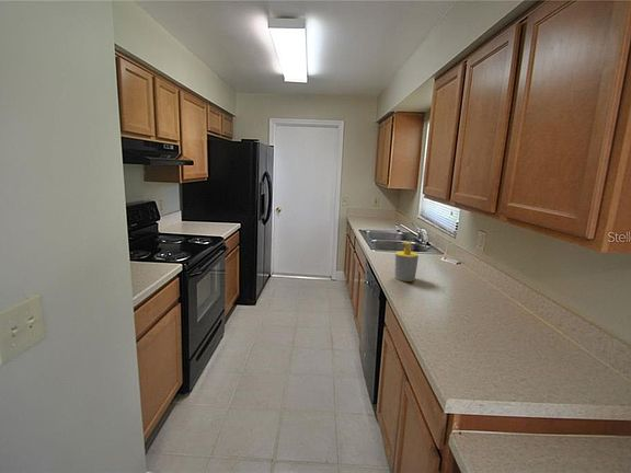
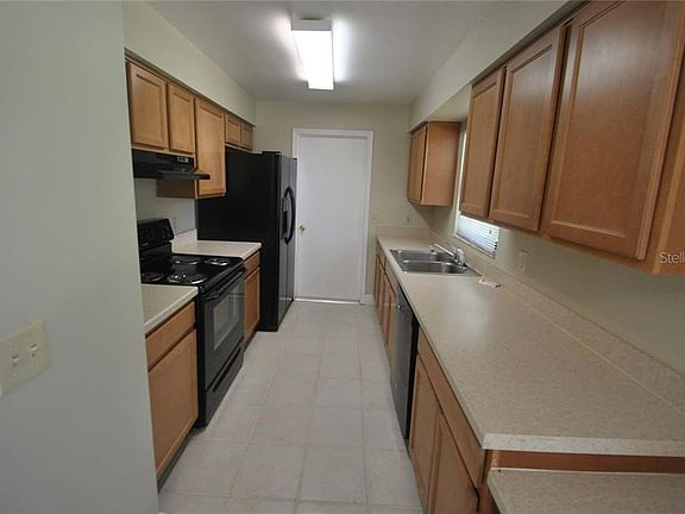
- soap bottle (405, 261)
